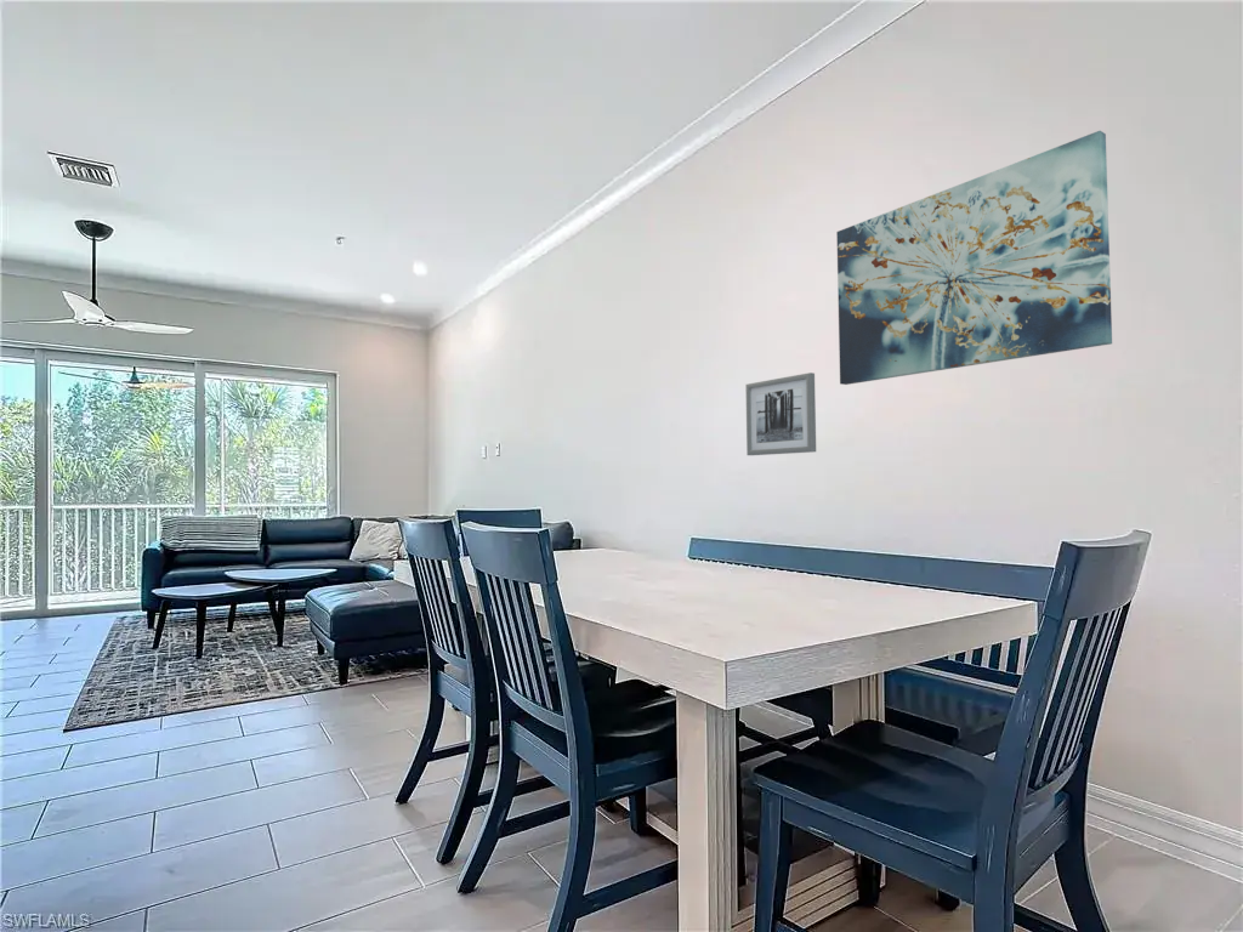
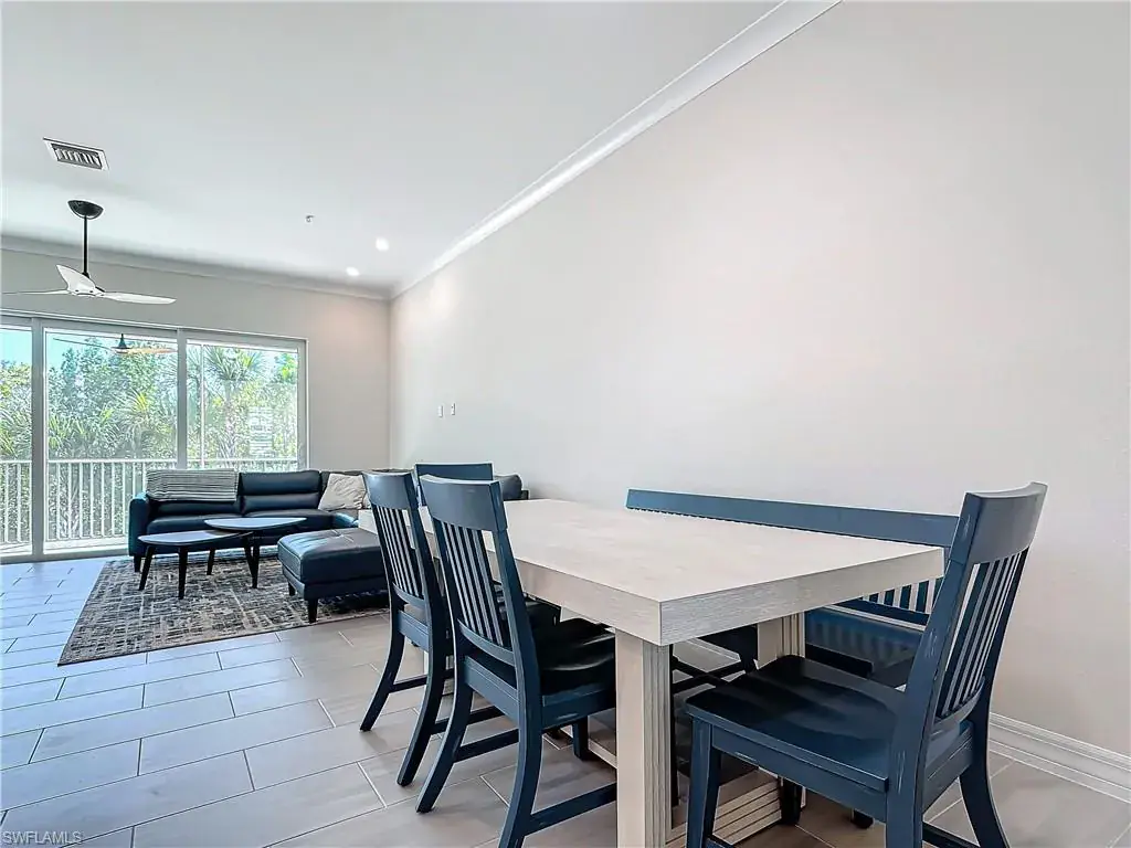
- wall art (952, 278)
- wall art (778, 416)
